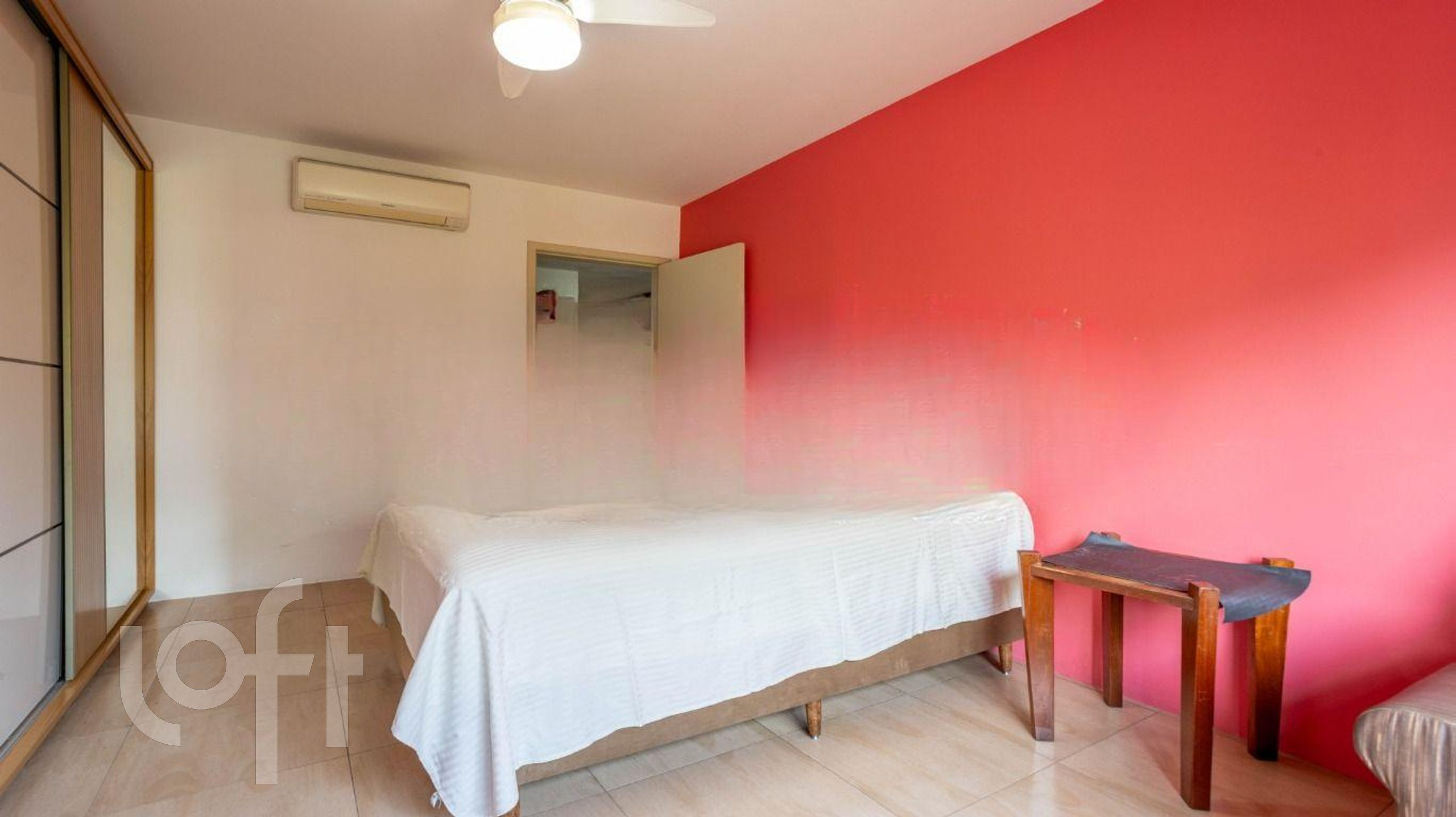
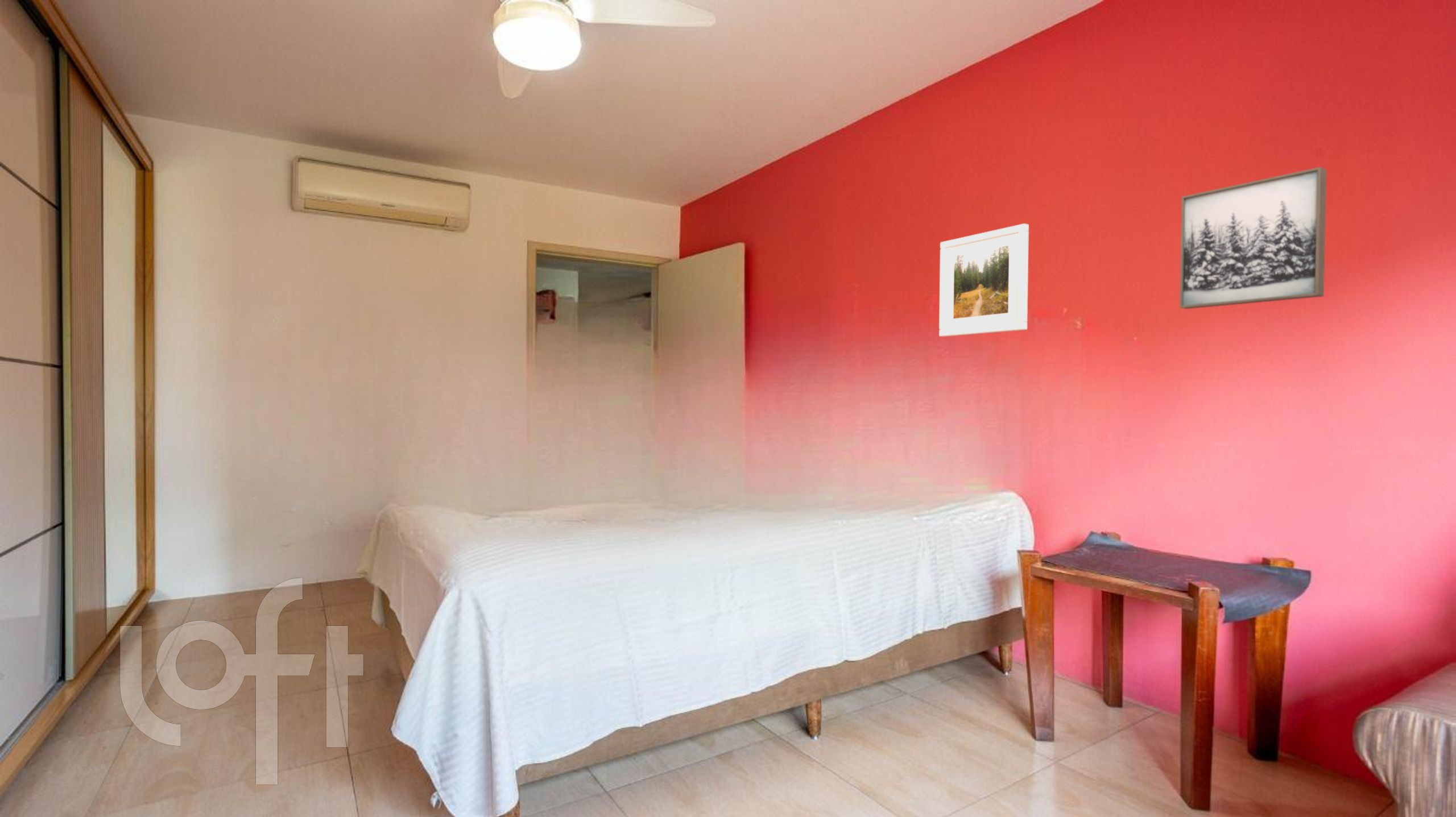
+ wall art (1248, 243)
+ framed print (981, 283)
